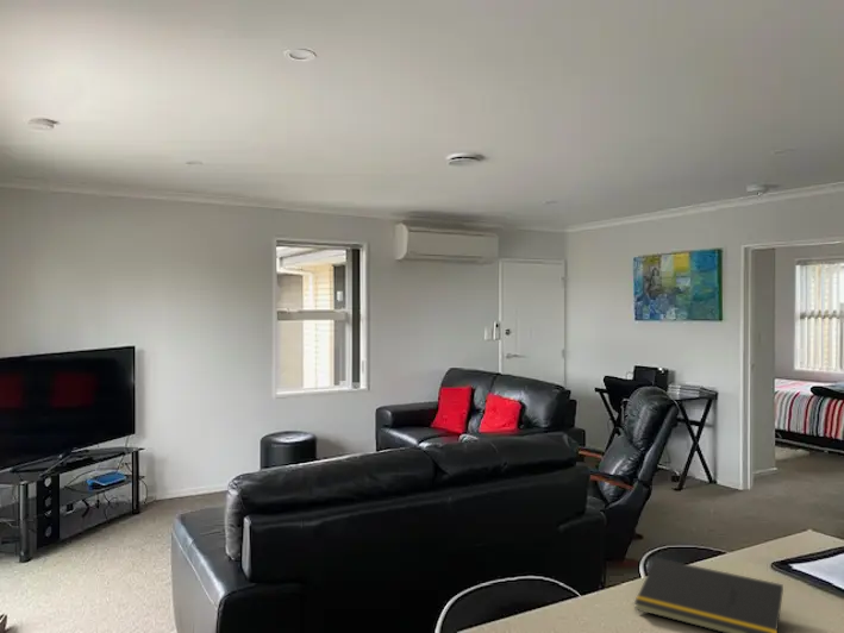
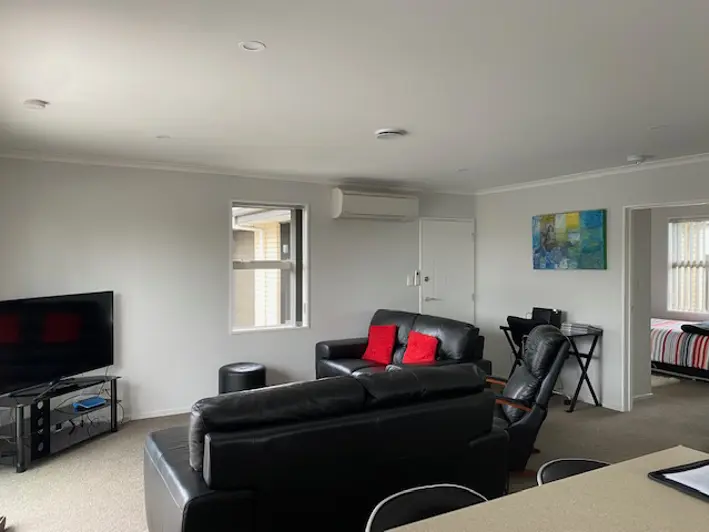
- notepad (708, 596)
